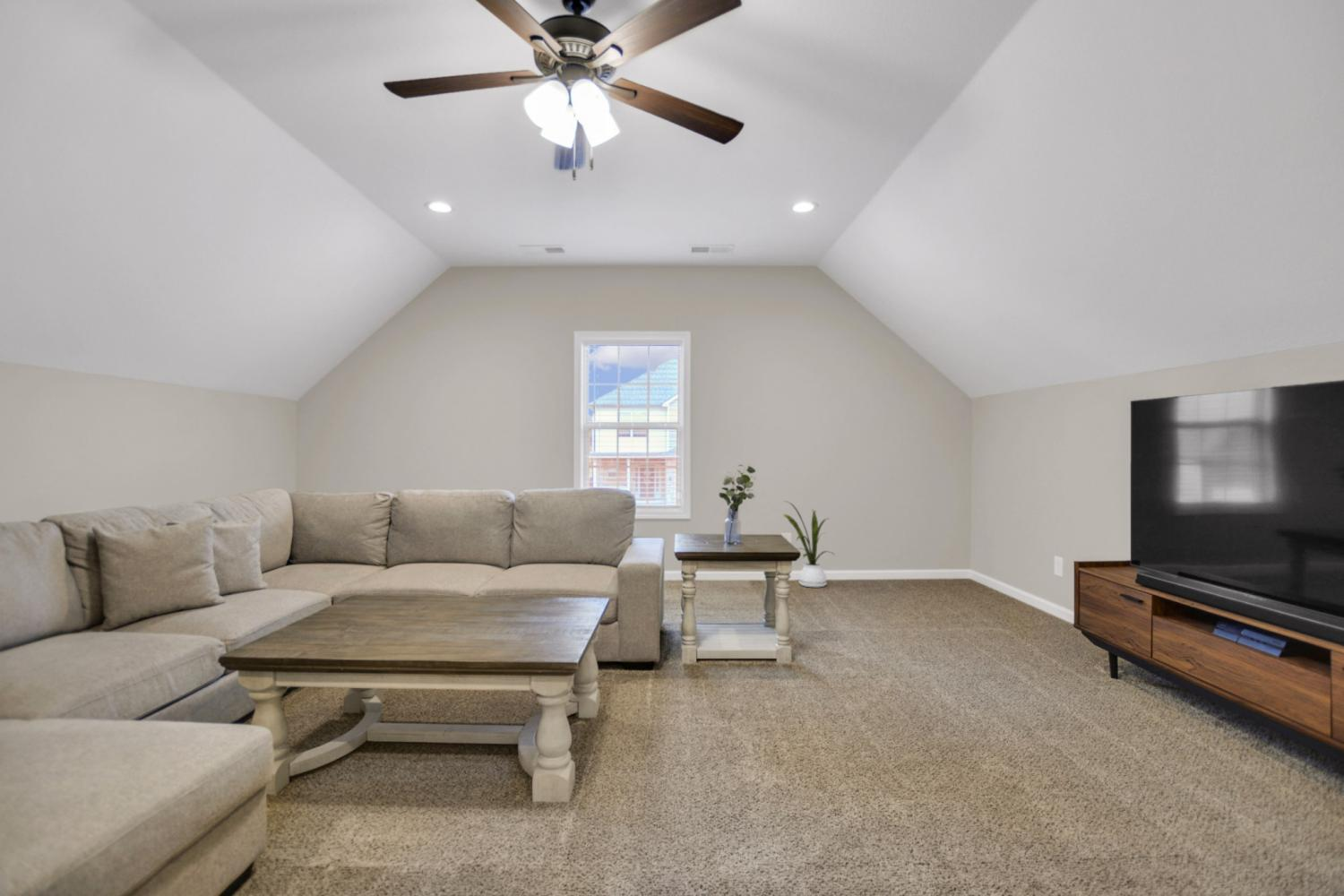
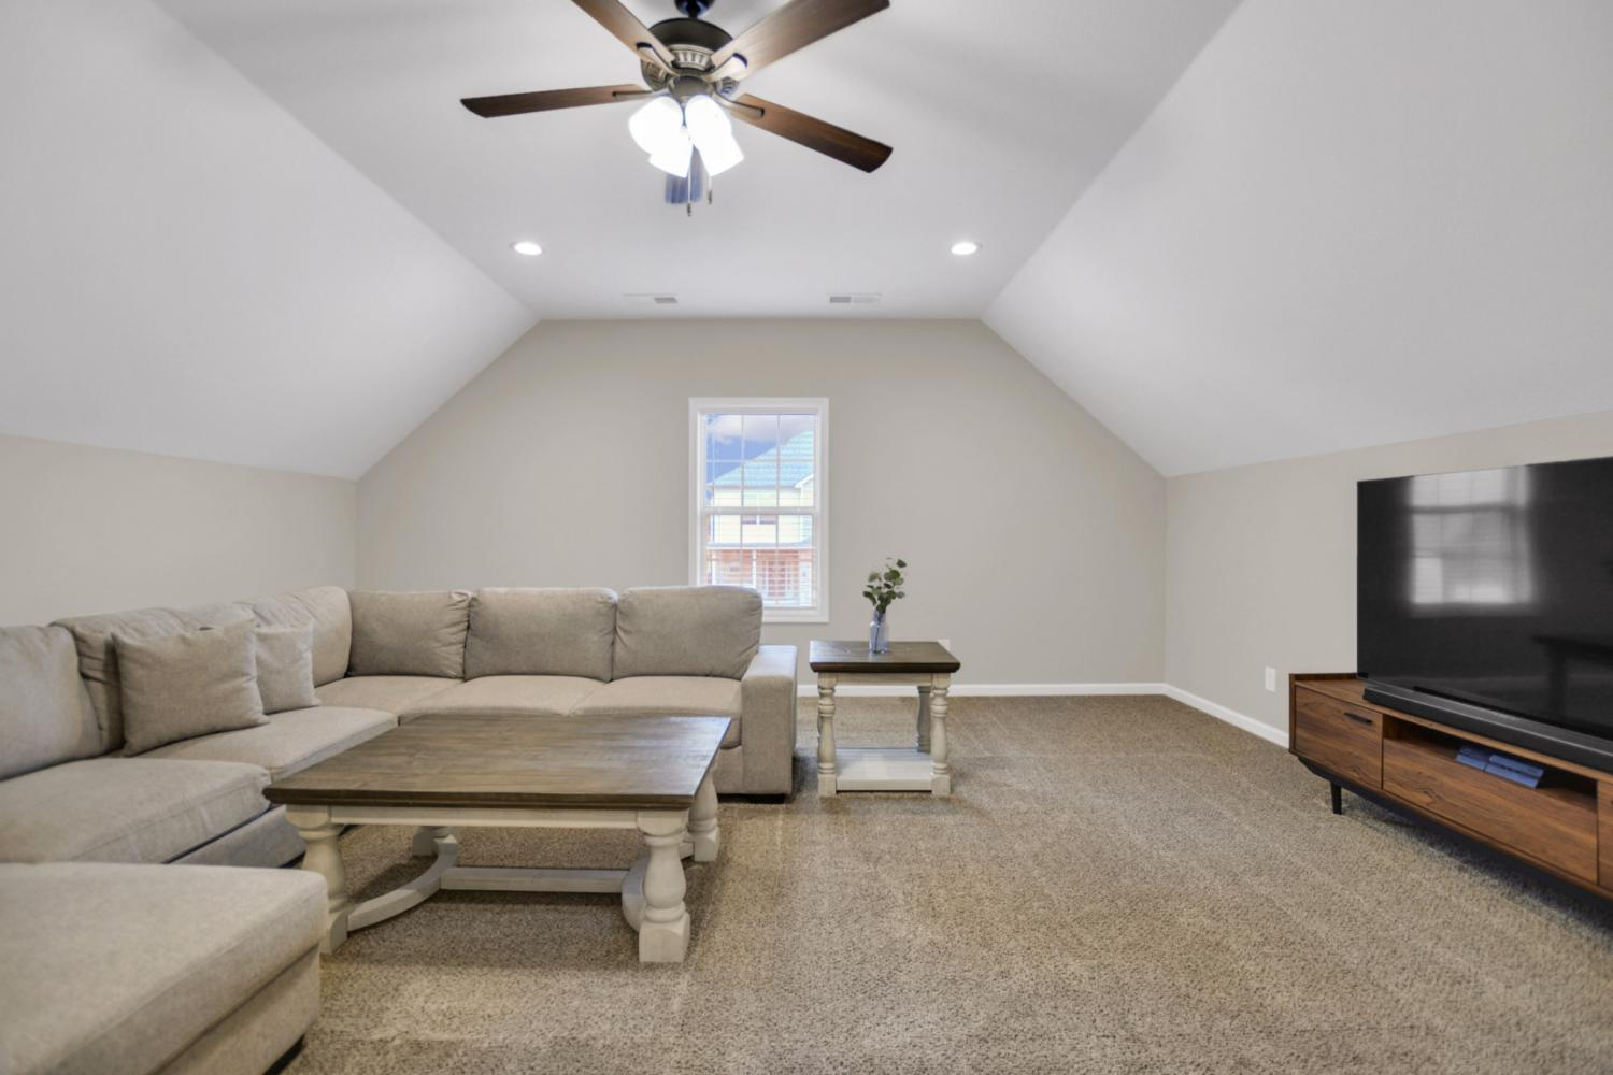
- house plant (809, 542)
